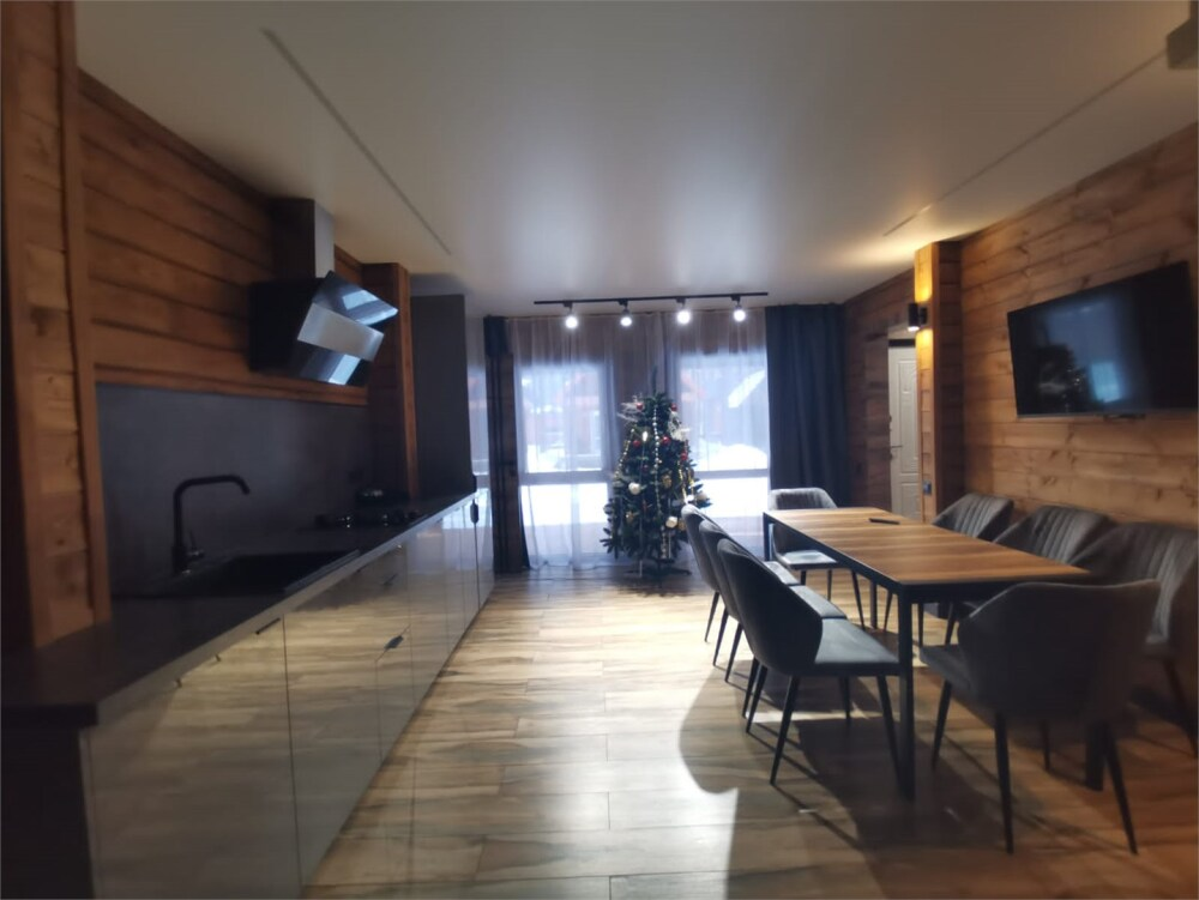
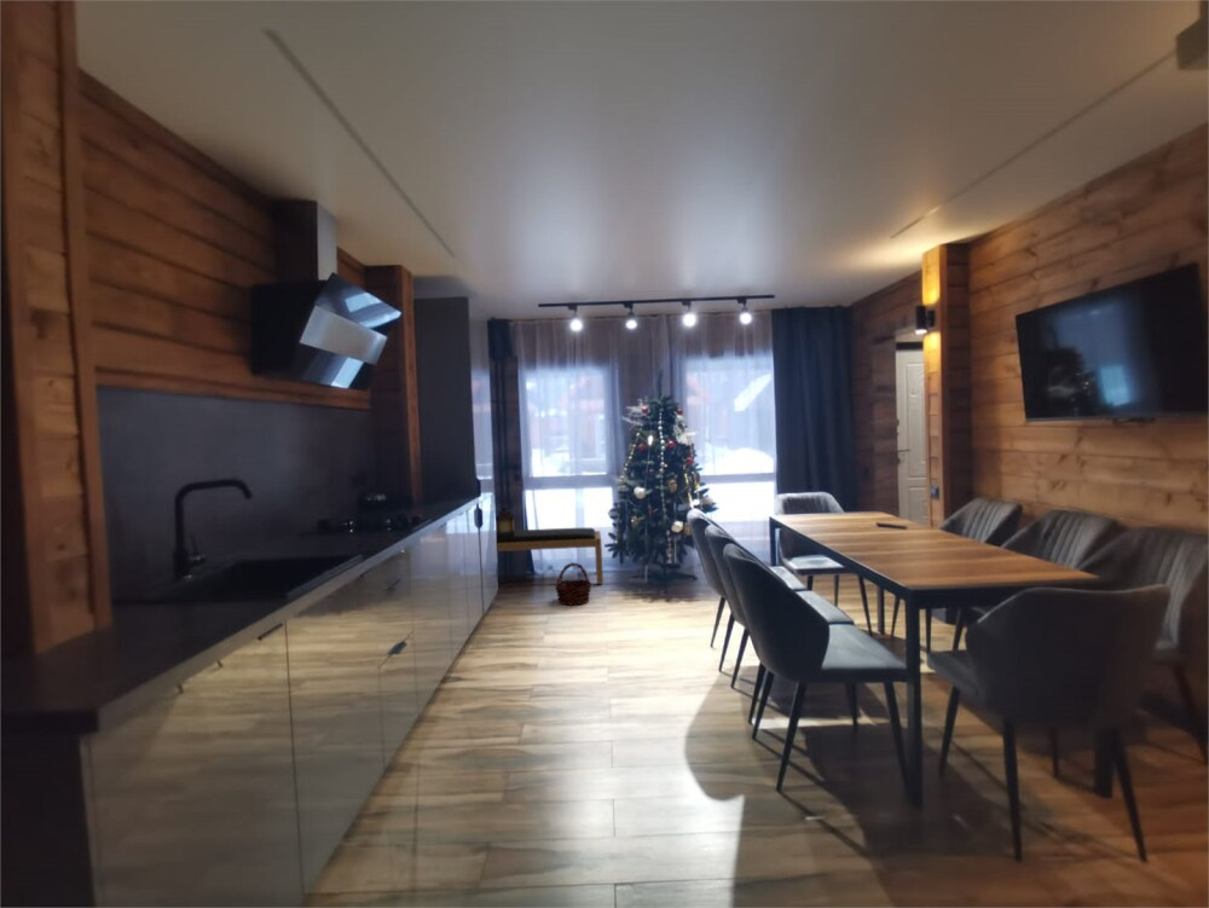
+ lantern (505, 519)
+ bench (533, 549)
+ basket (572, 582)
